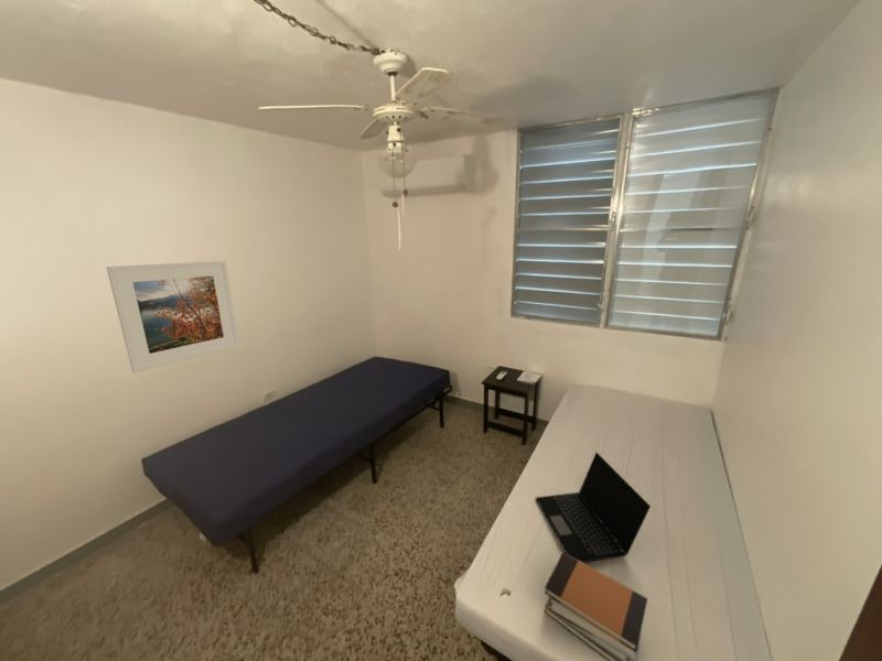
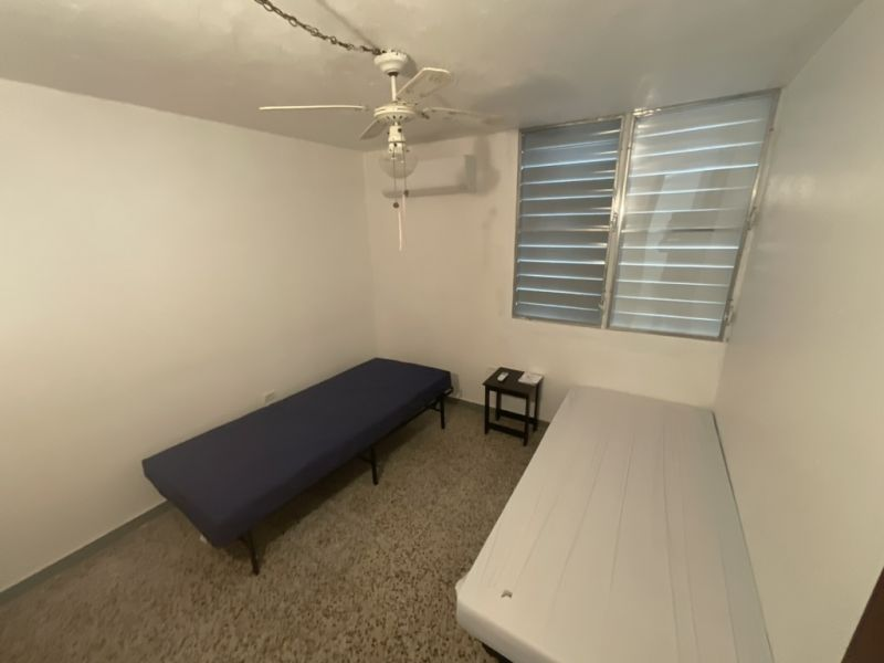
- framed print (182, 312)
- laptop (587, 502)
- book stack (593, 607)
